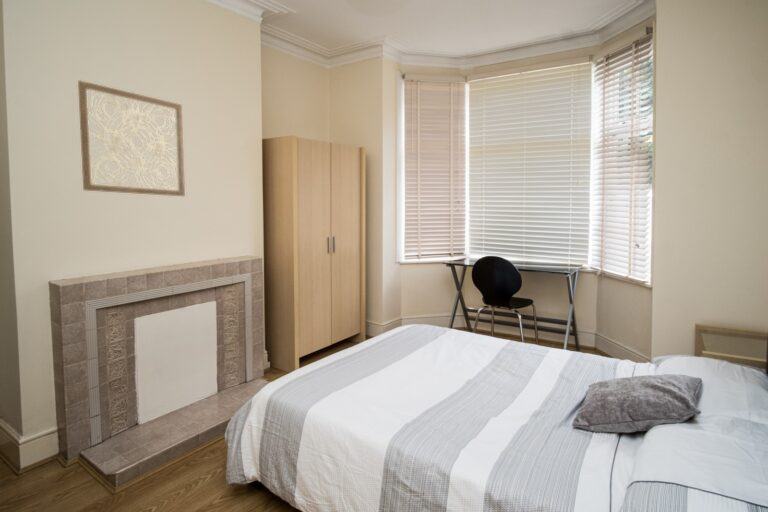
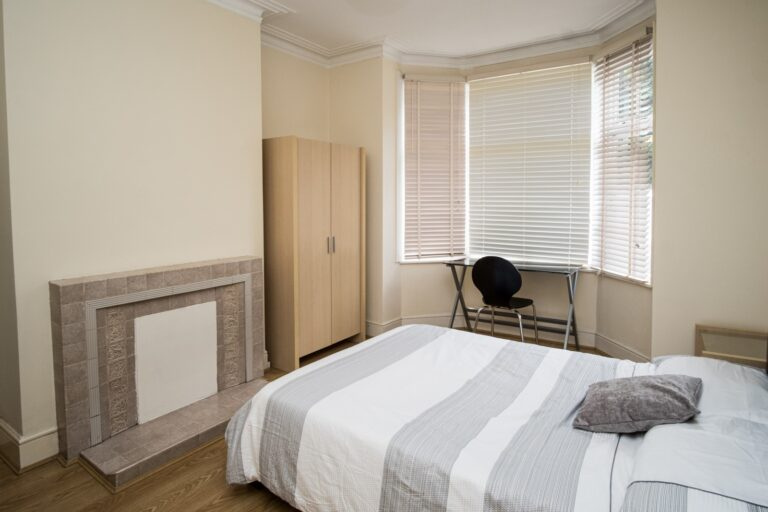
- wall art (132, 143)
